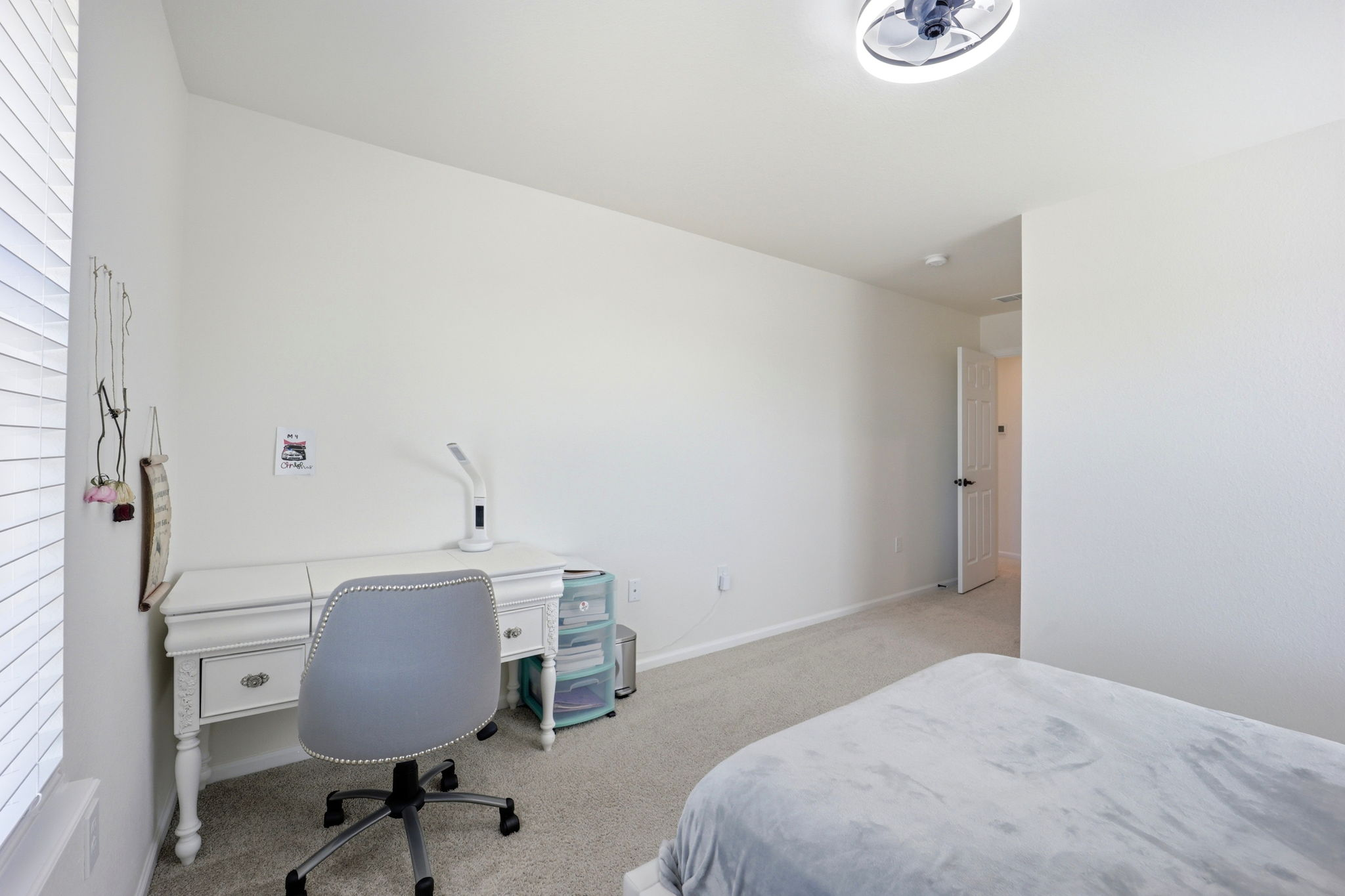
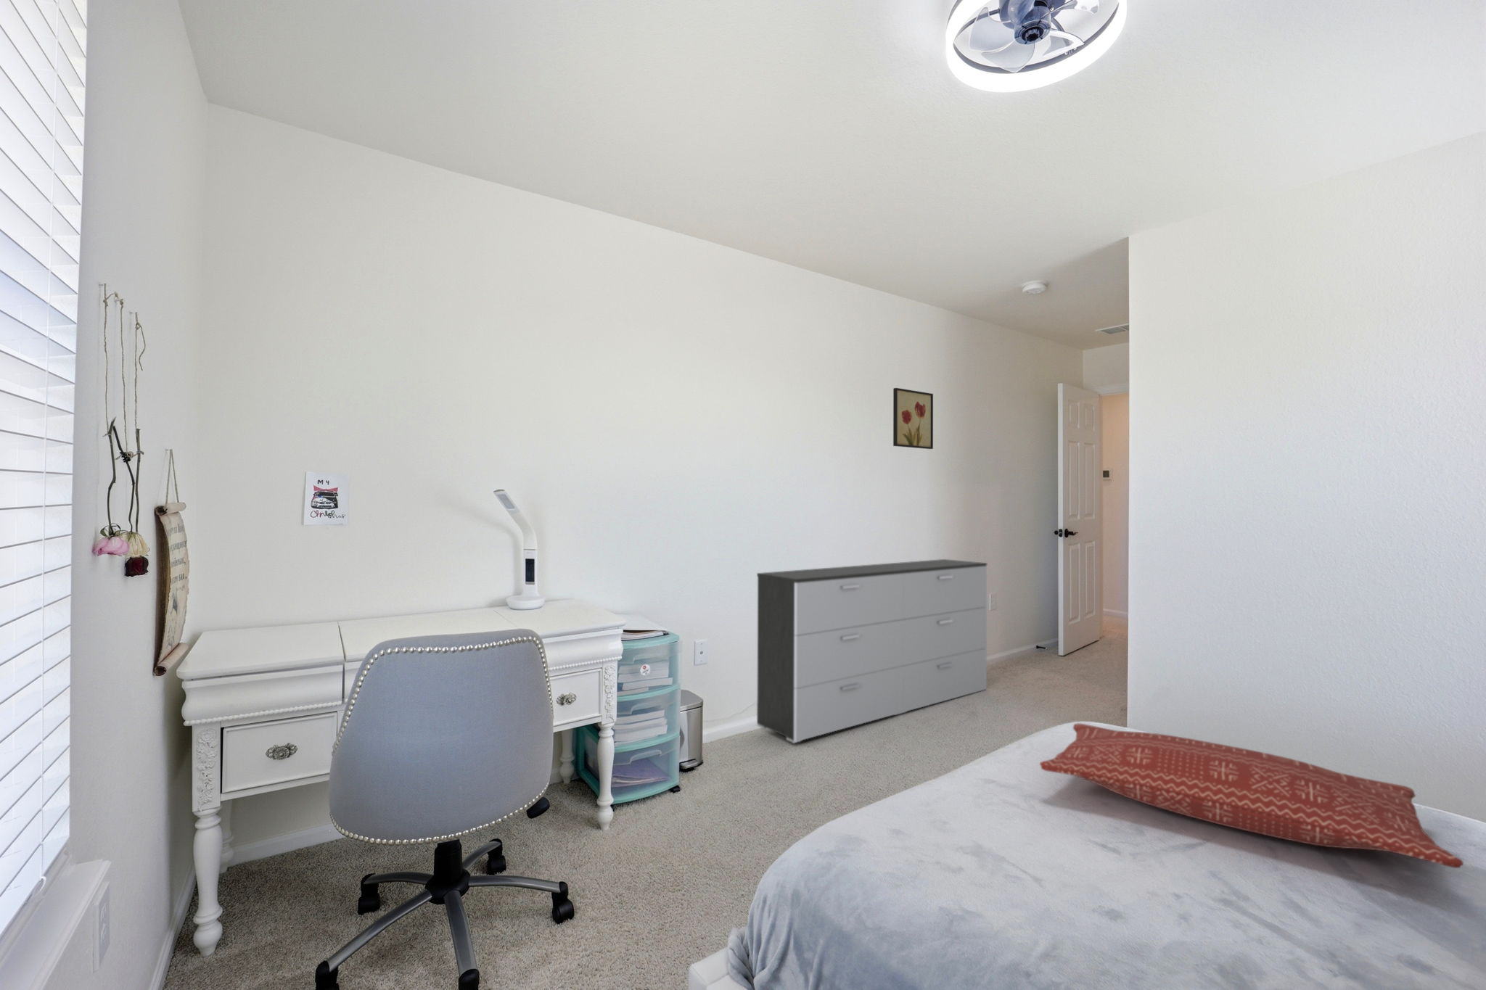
+ wall art (913, 419)
+ dresser (883, 638)
+ pillow (1220, 781)
